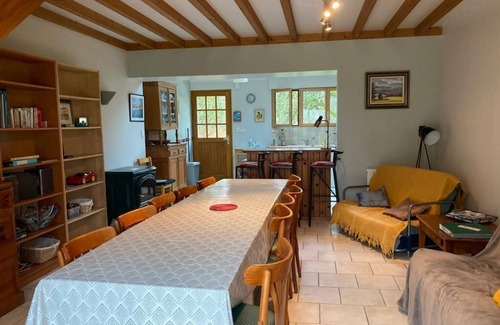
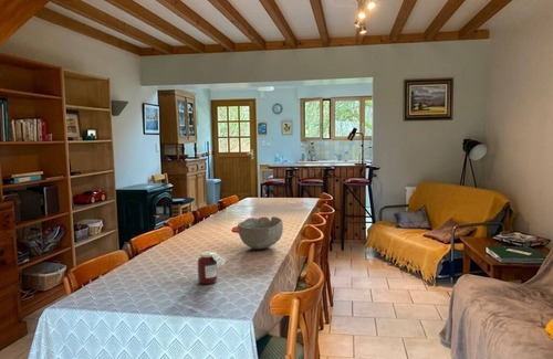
+ jar (211, 267)
+ bowl (260, 233)
